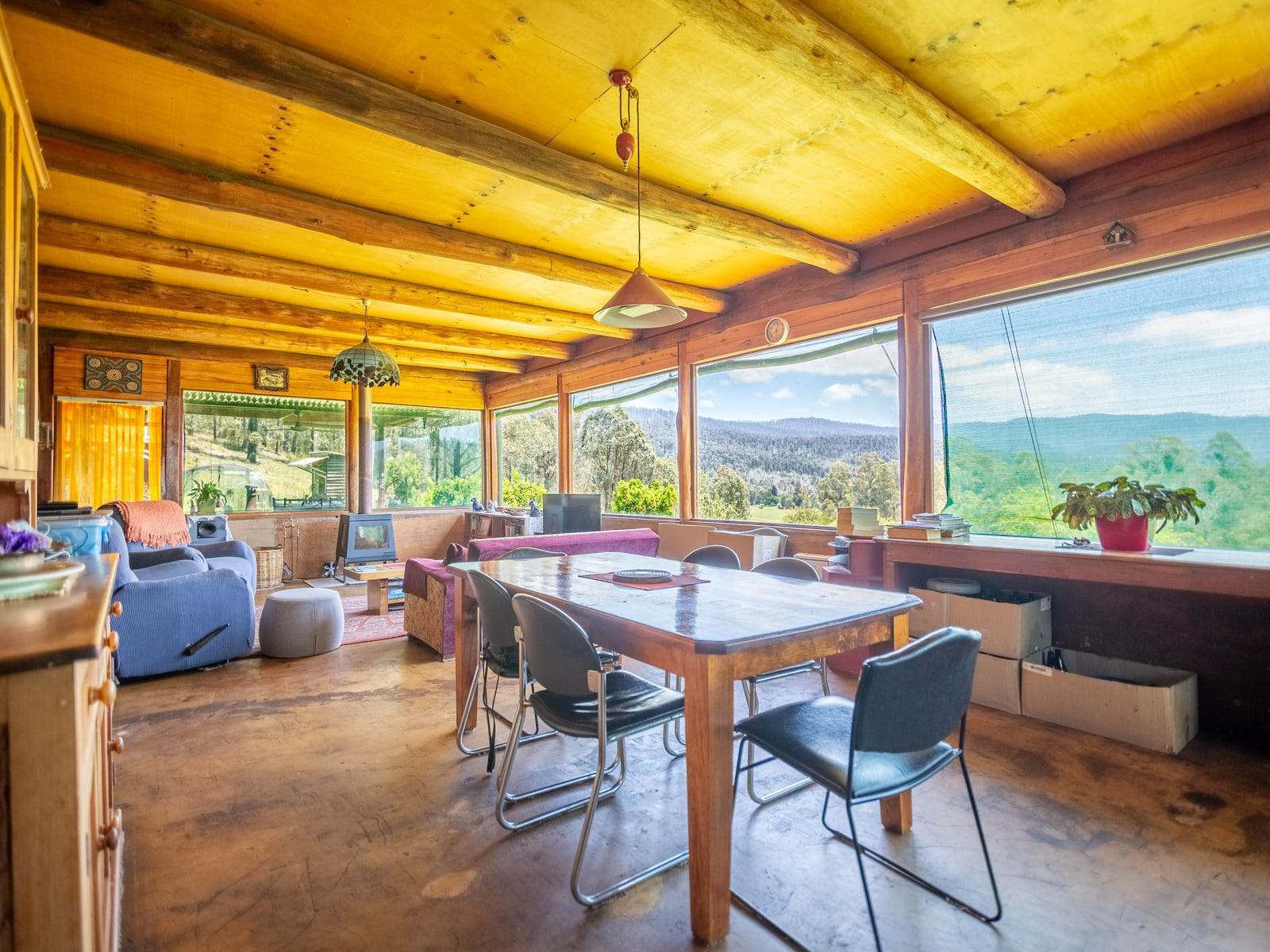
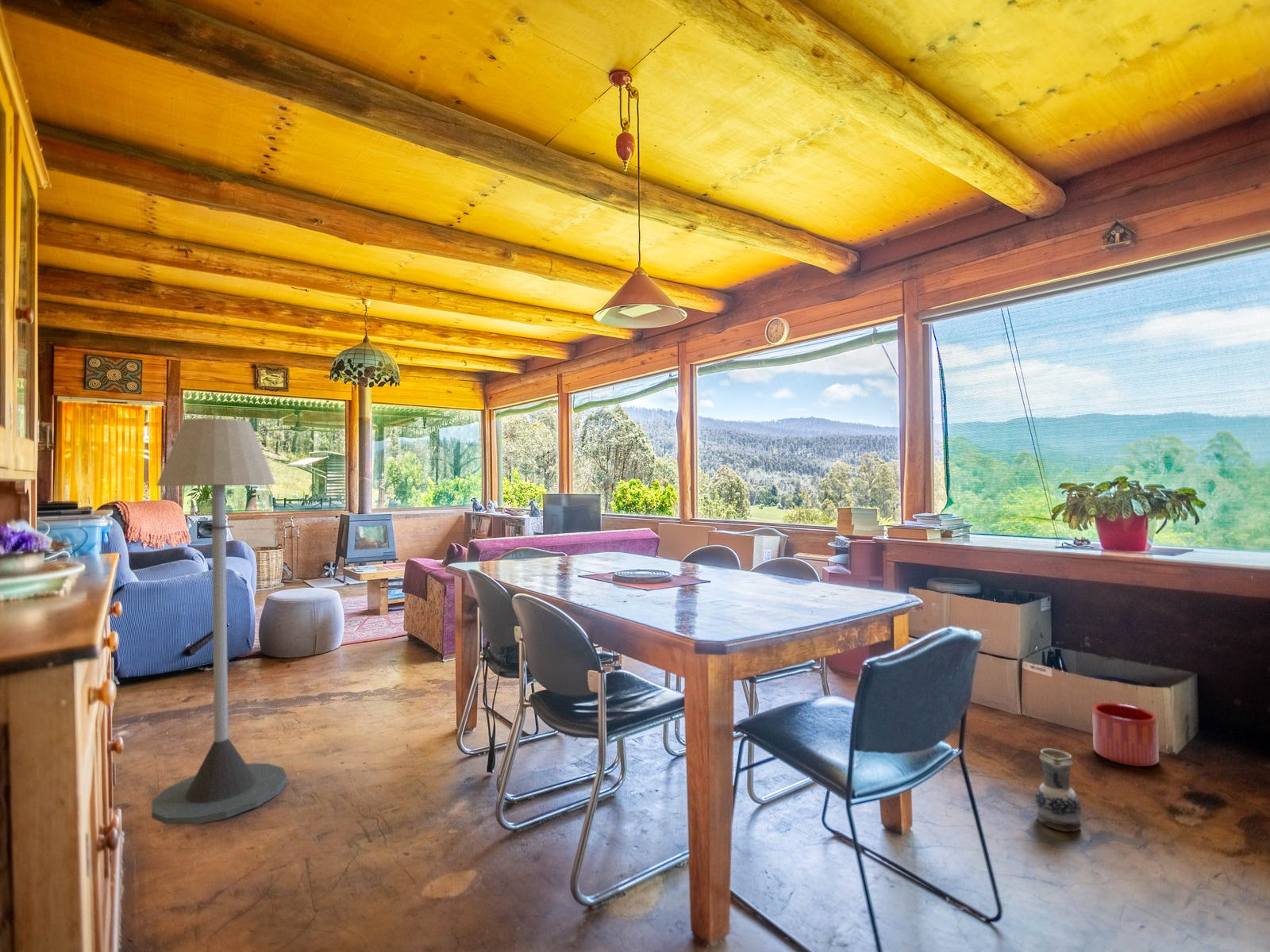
+ planter (1125, 734)
+ ceramic jug (1057, 785)
+ floor lamp (219, 607)
